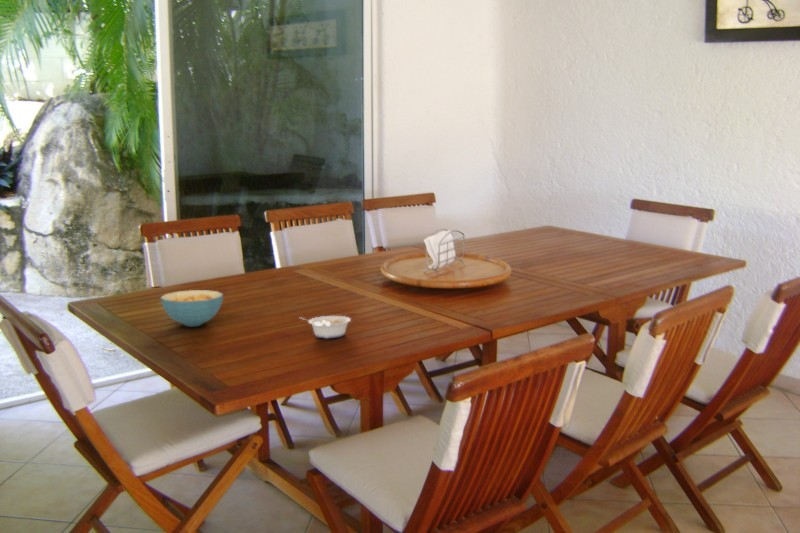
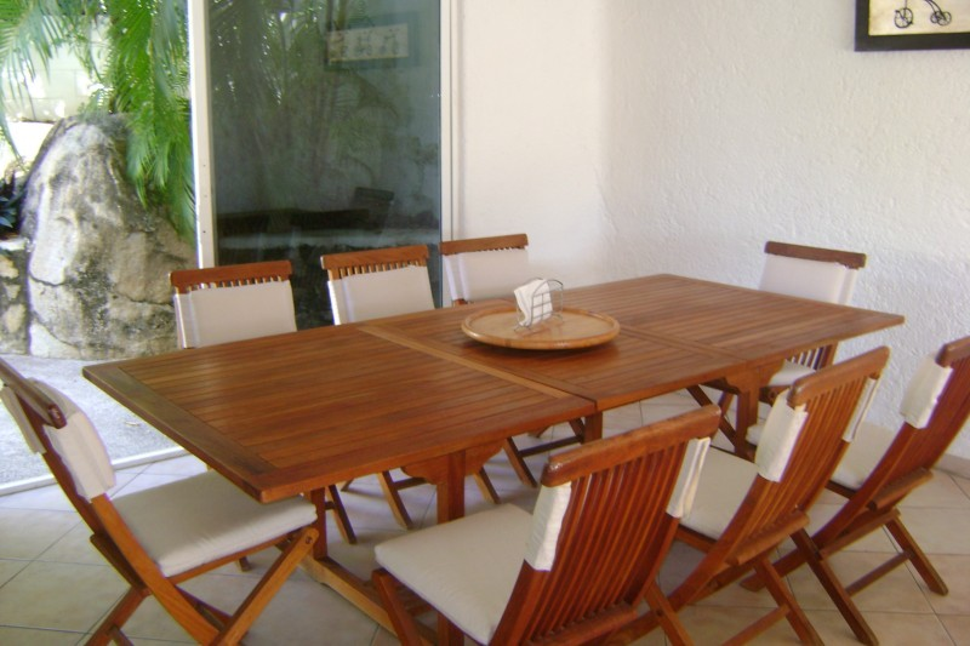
- cereal bowl (192, 310)
- legume (328, 326)
